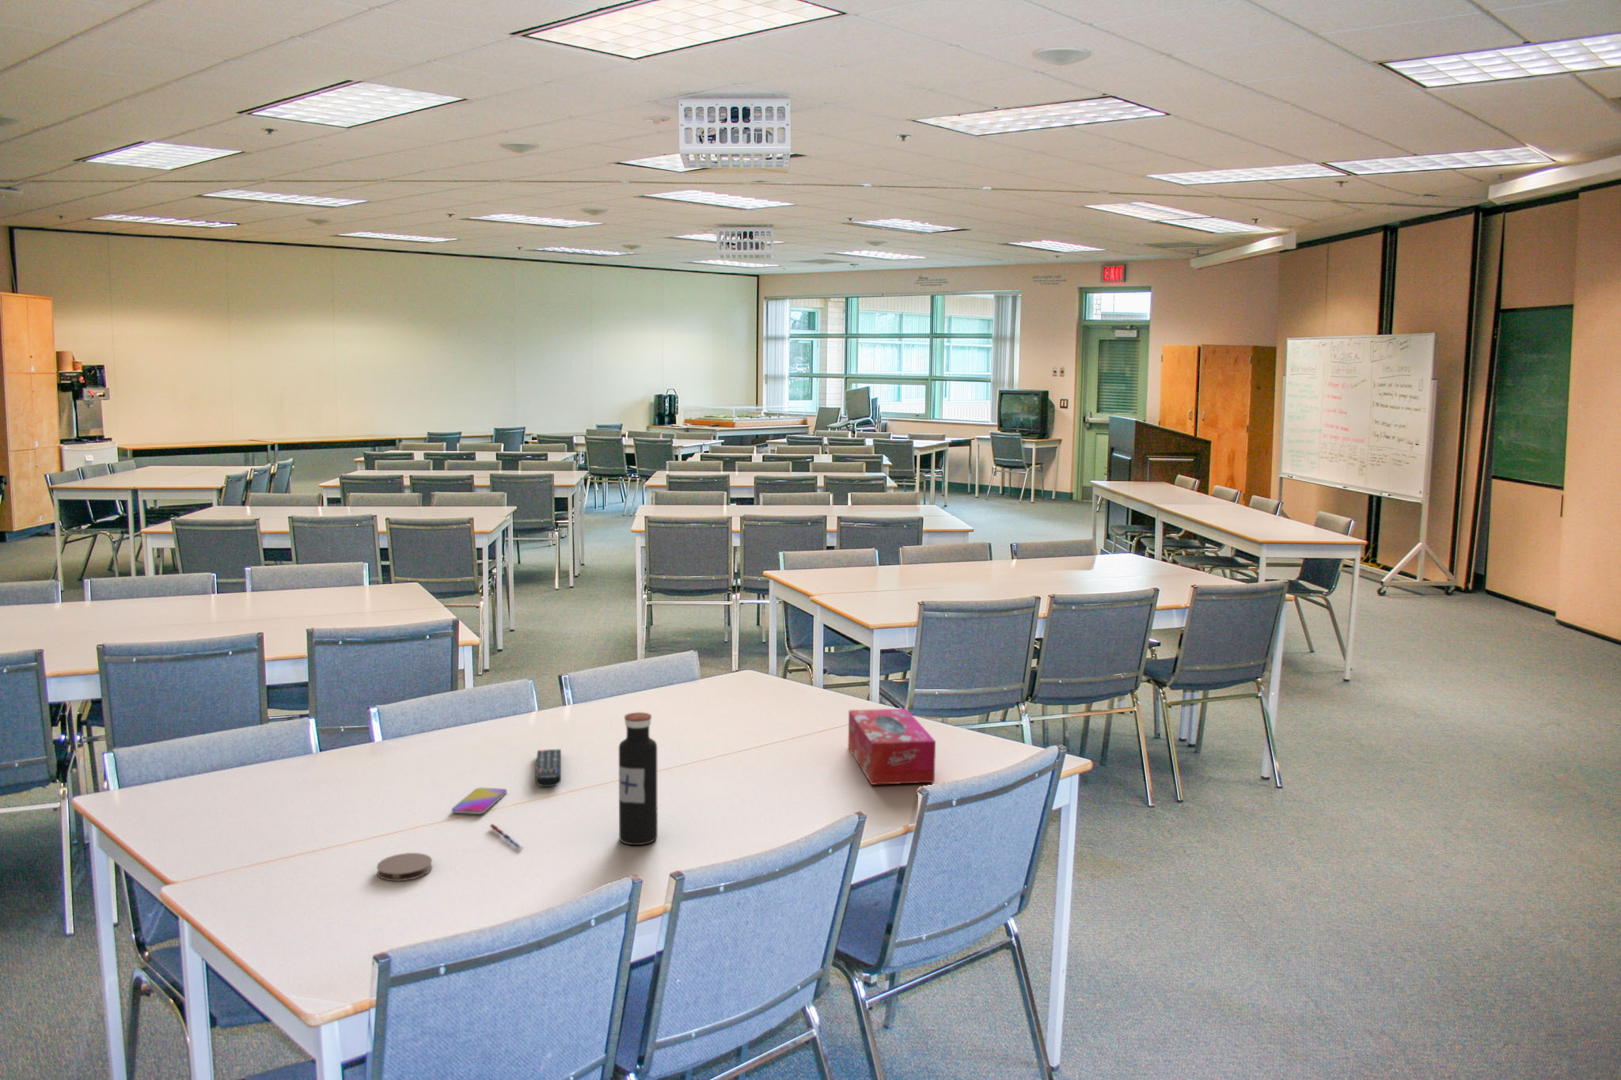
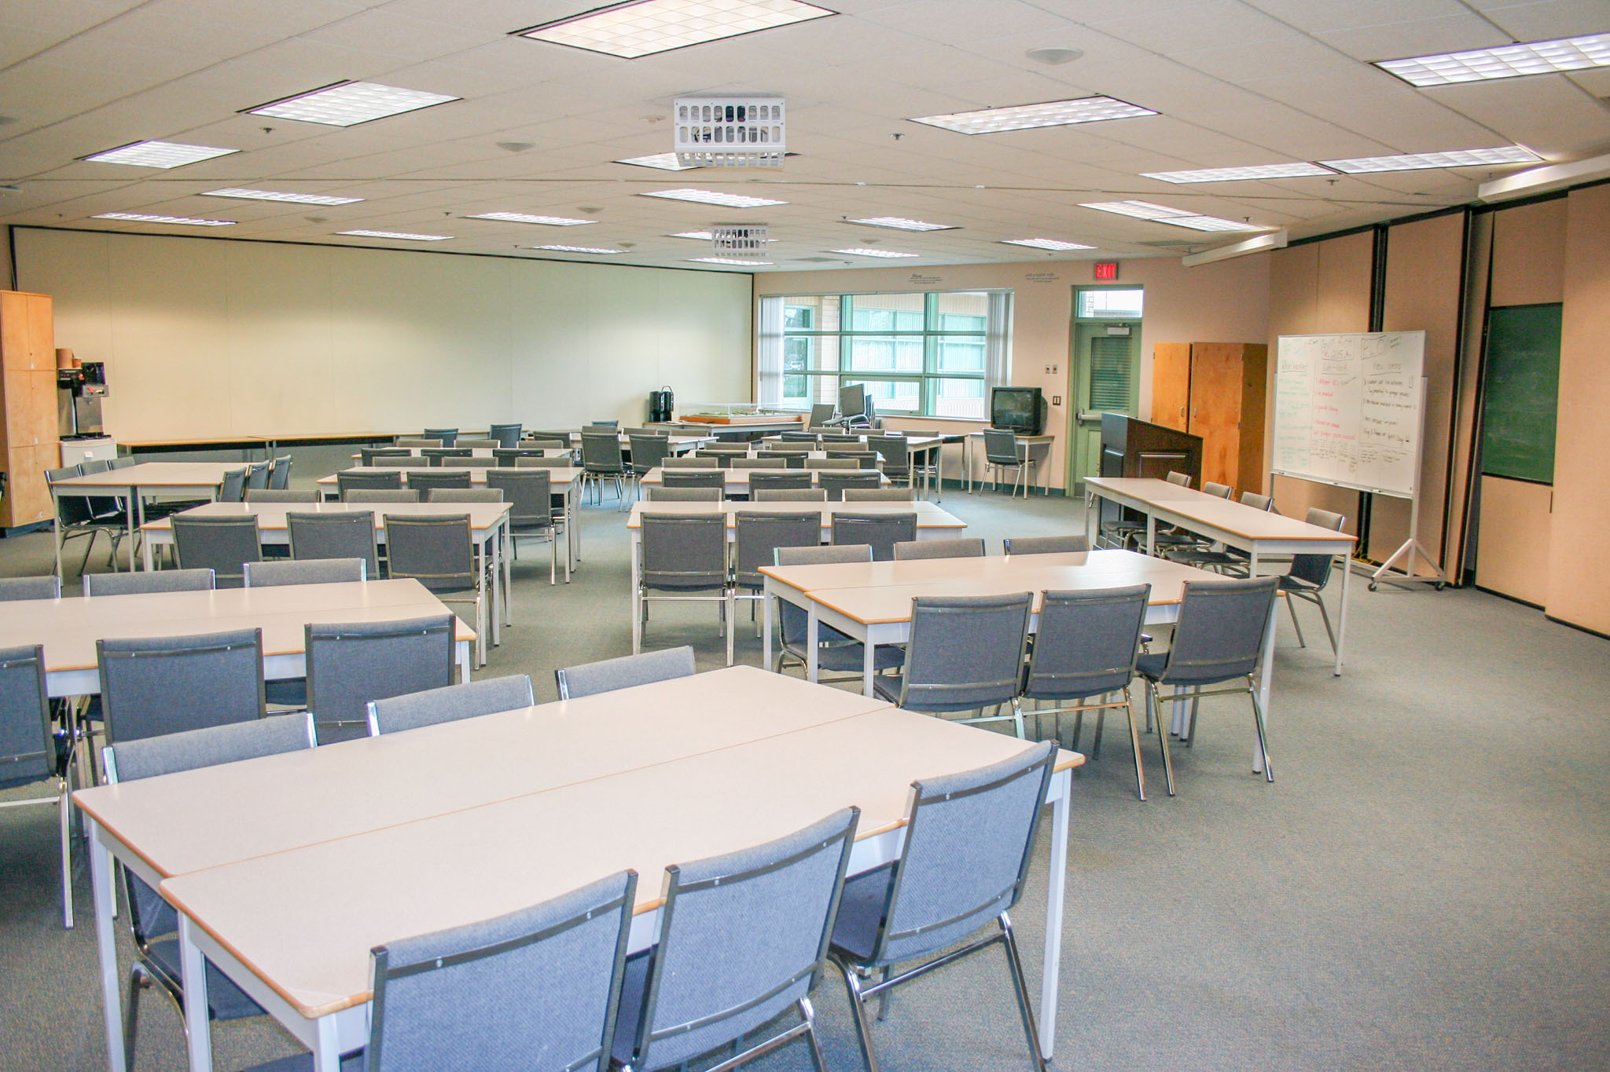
- tissue box (889, 745)
- pen (506, 835)
- smartphone (480, 800)
- coaster (405, 867)
- water bottle (638, 777)
- remote control (548, 765)
